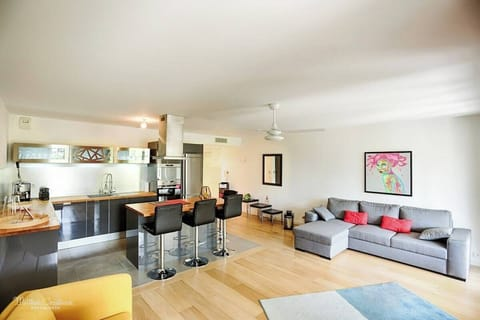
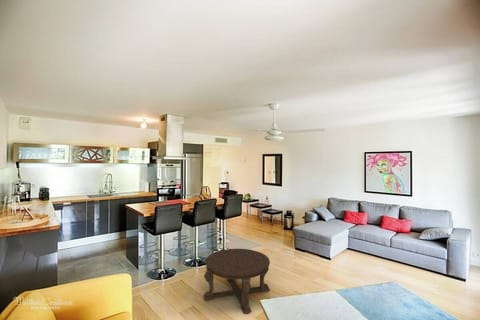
+ coffee table (237, 277)
